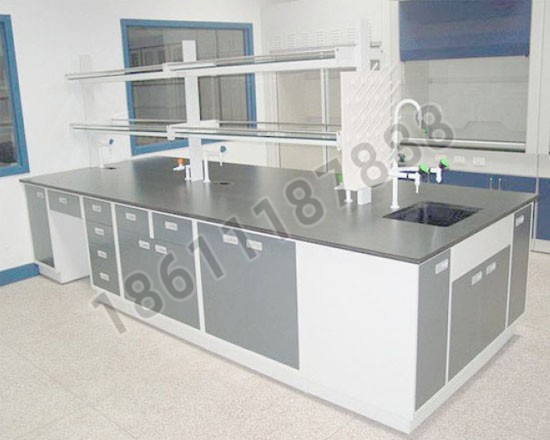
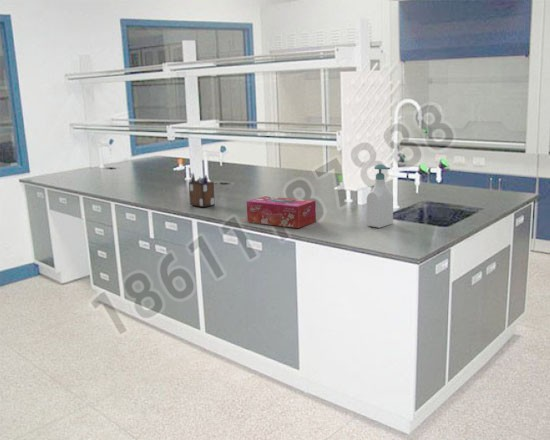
+ tissue box (281, 211)
+ soap bottle (381, 195)
+ desk organizer (201, 189)
